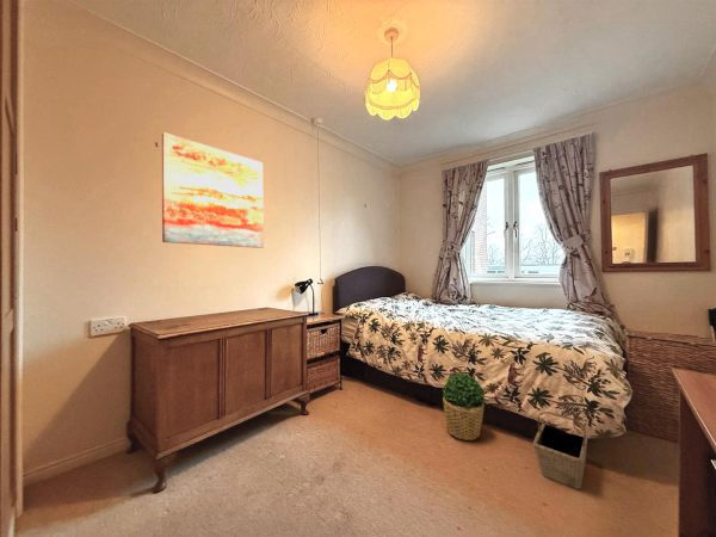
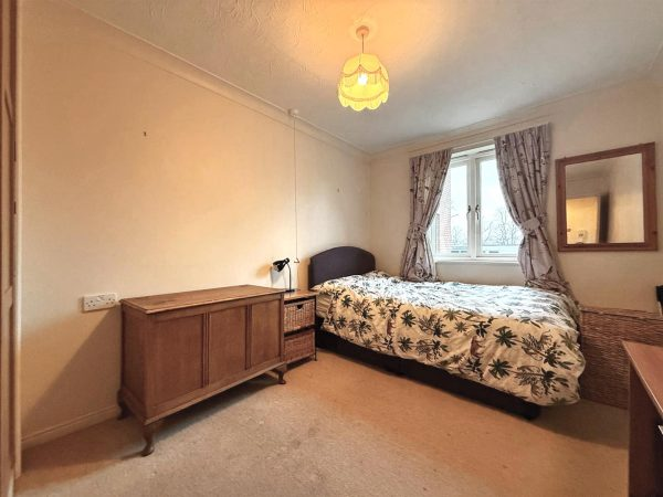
- basket (561, 442)
- wall art (218, 197)
- potted plant (462, 403)
